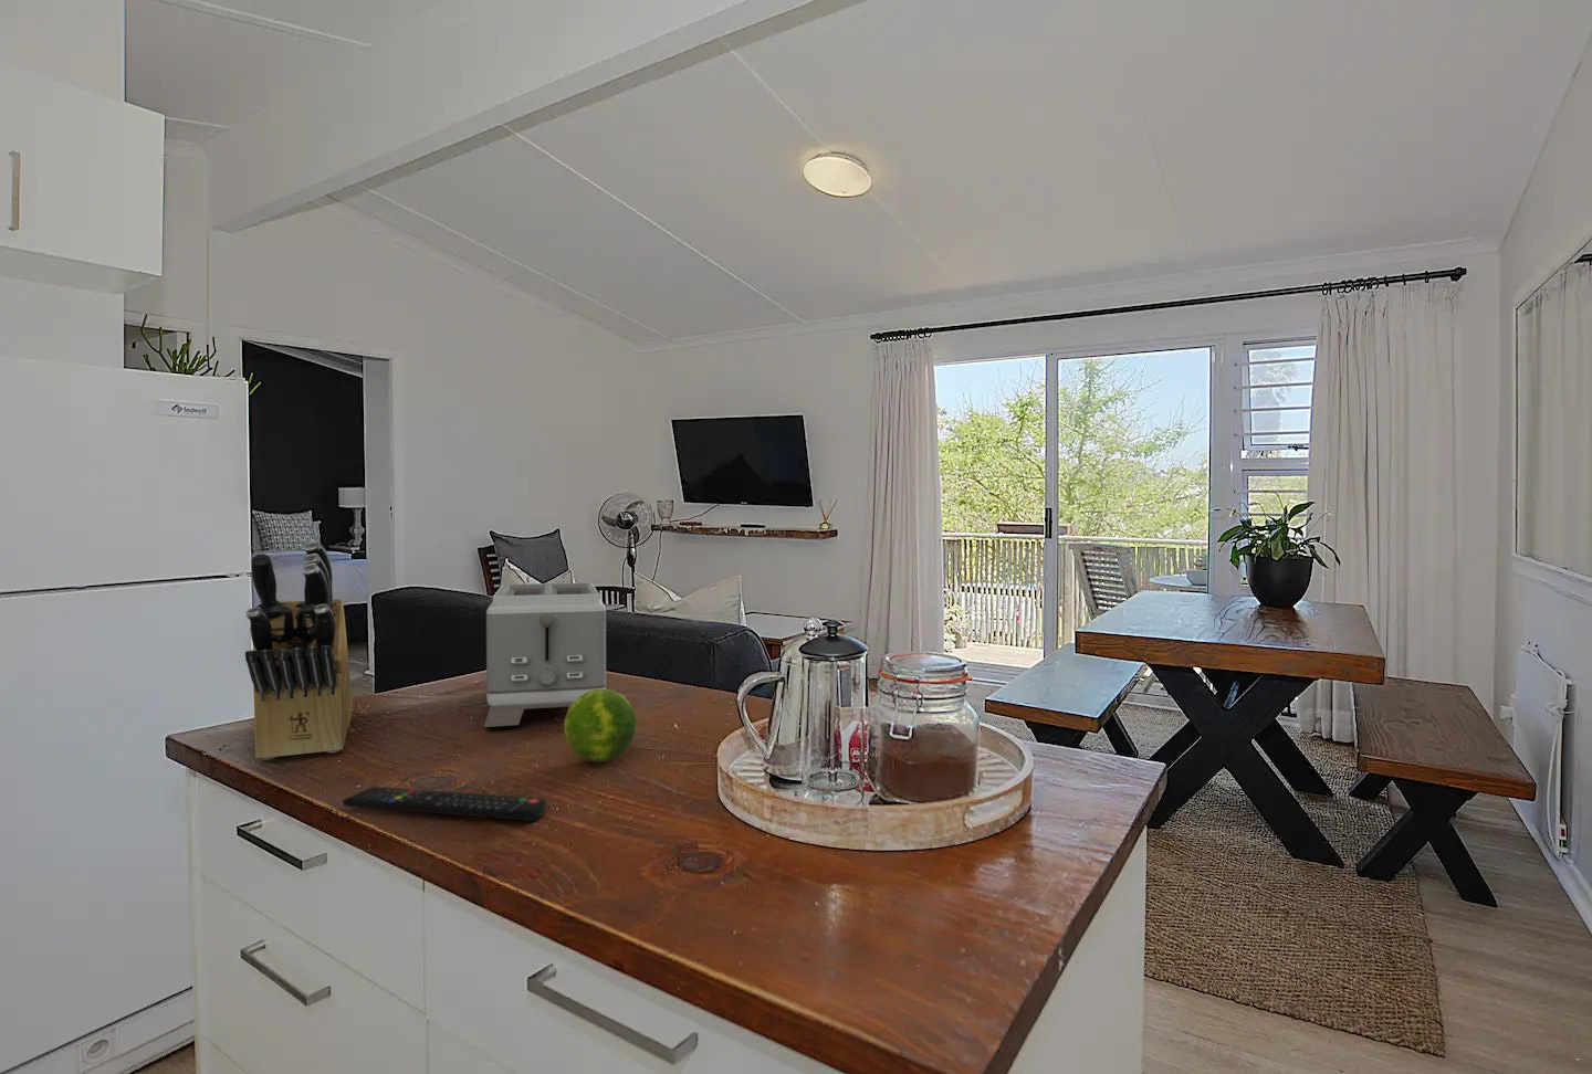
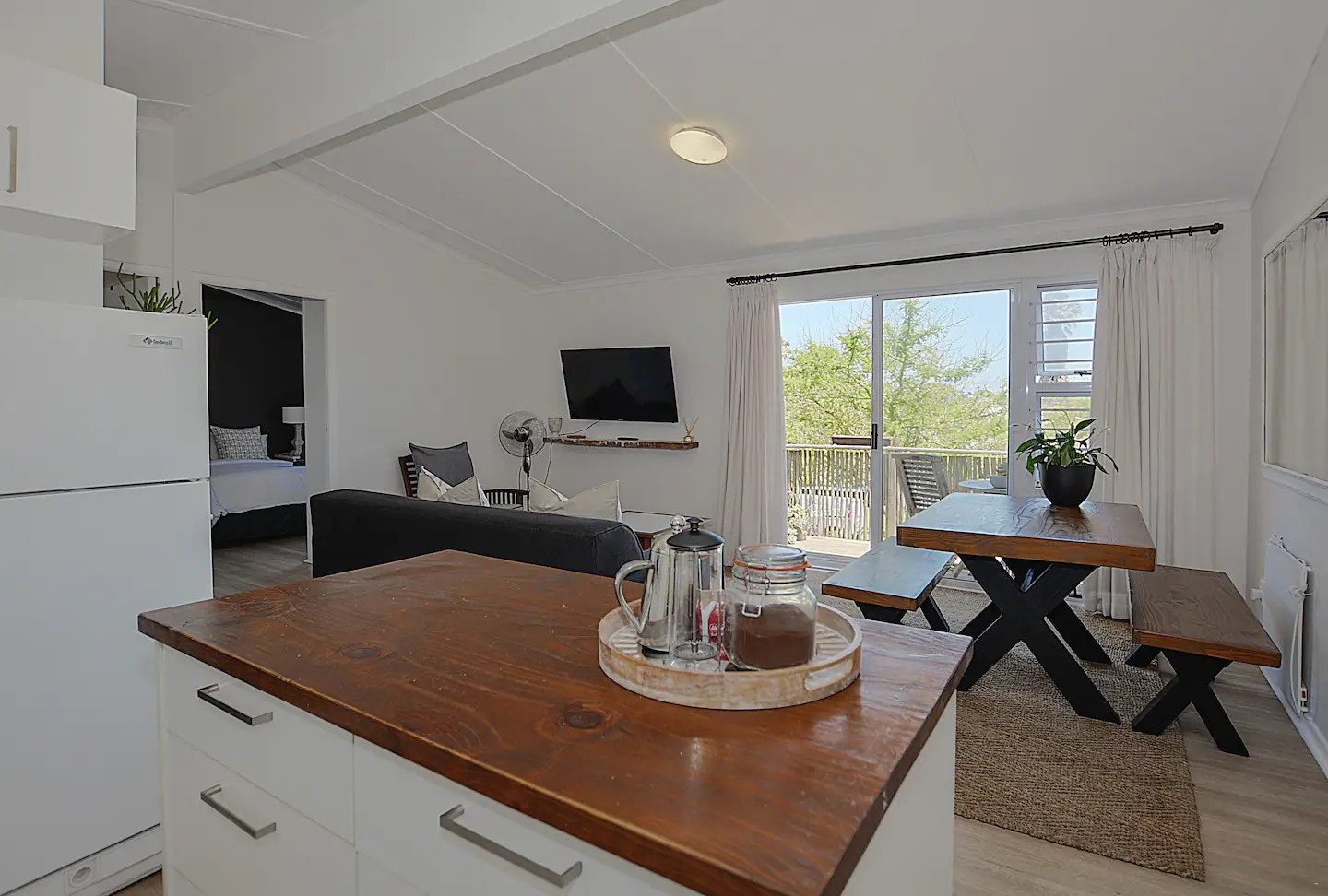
- toaster (547, 647)
- fruit (601, 725)
- knife block (303, 642)
- remote control (447, 804)
